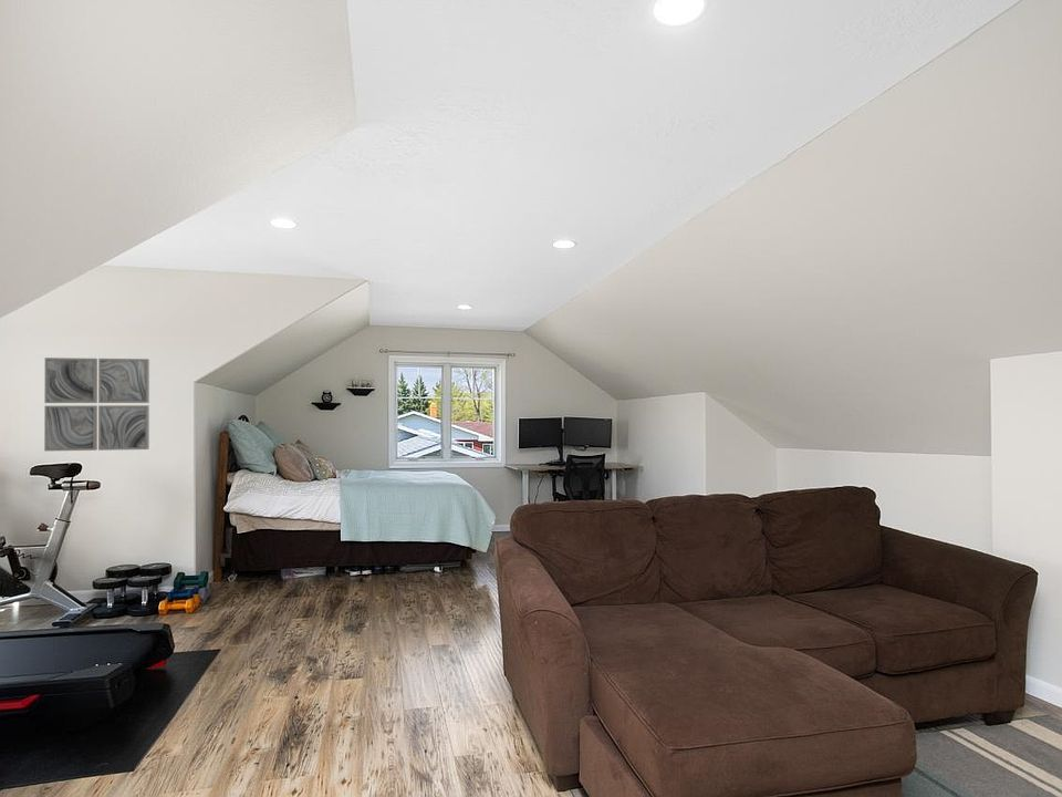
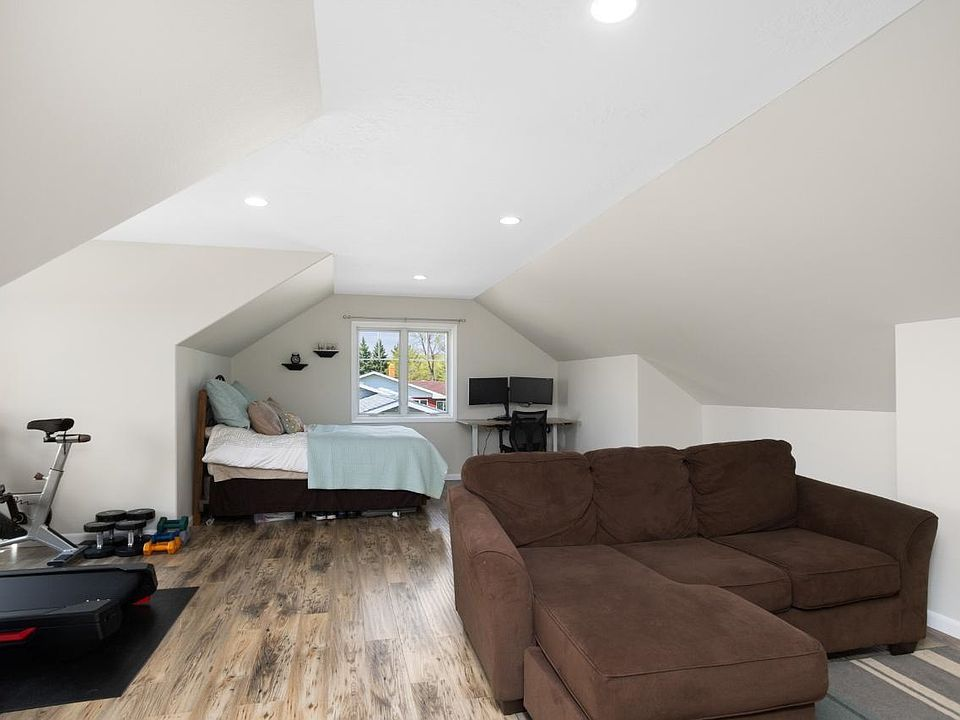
- wall art (98, 405)
